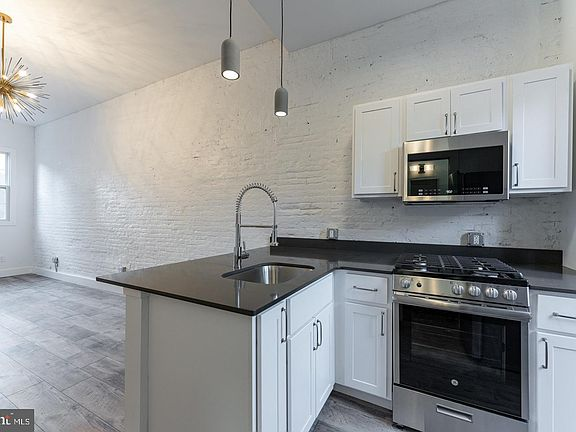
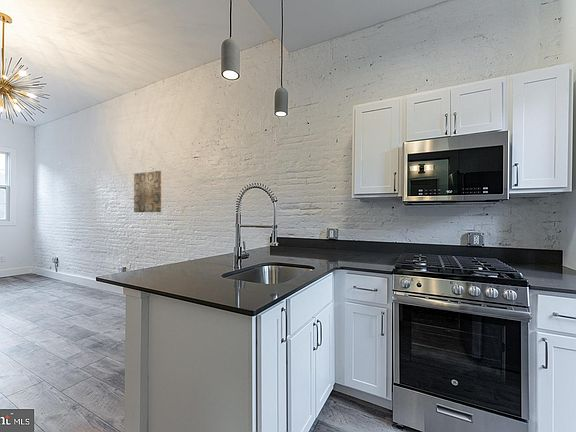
+ wall art (147, 192)
